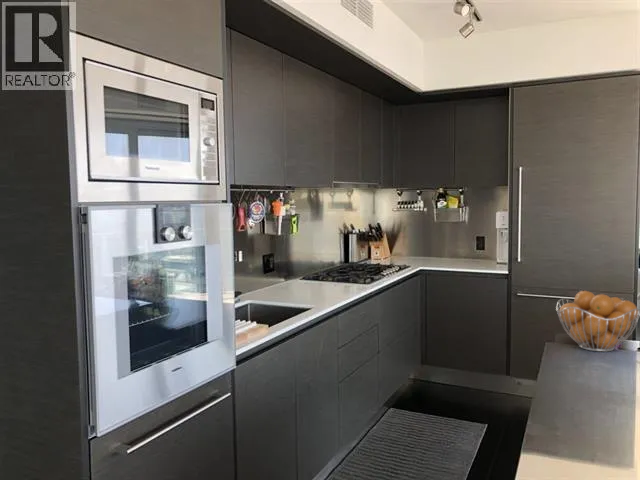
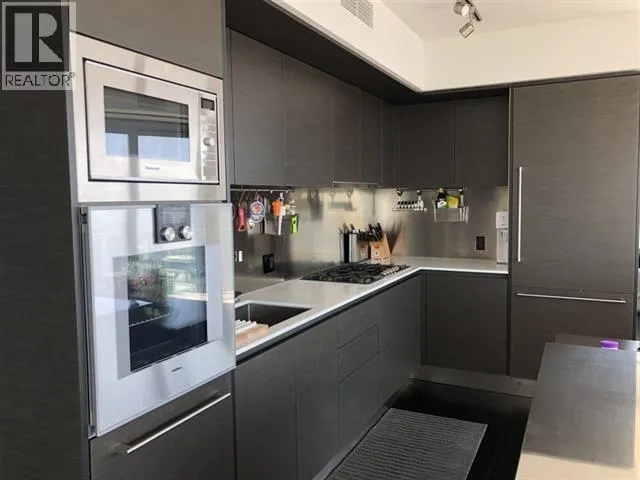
- fruit basket (596, 320)
